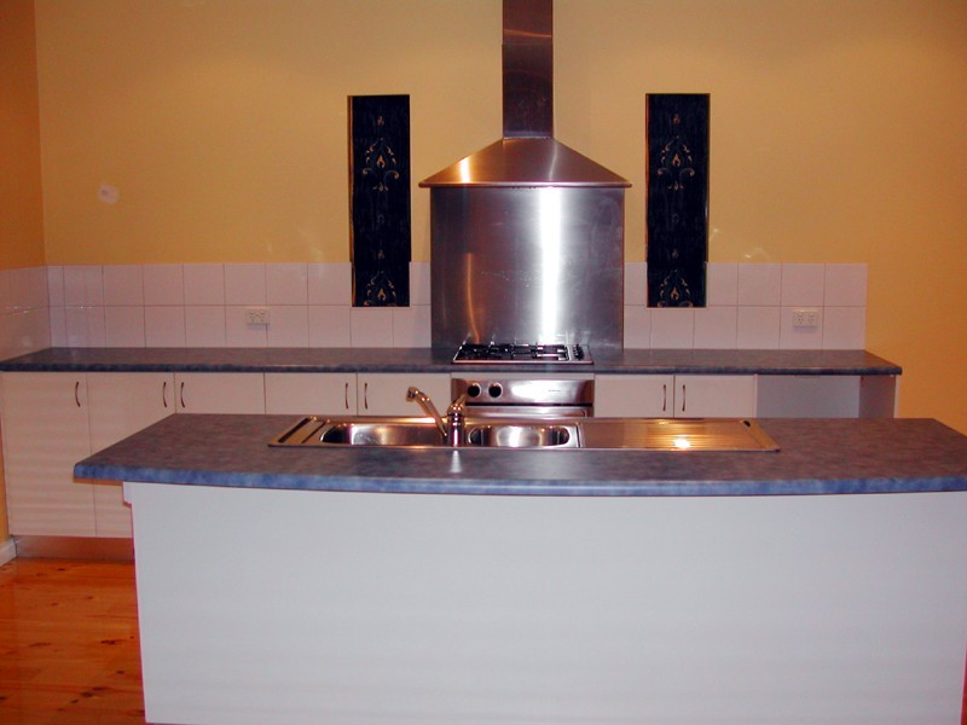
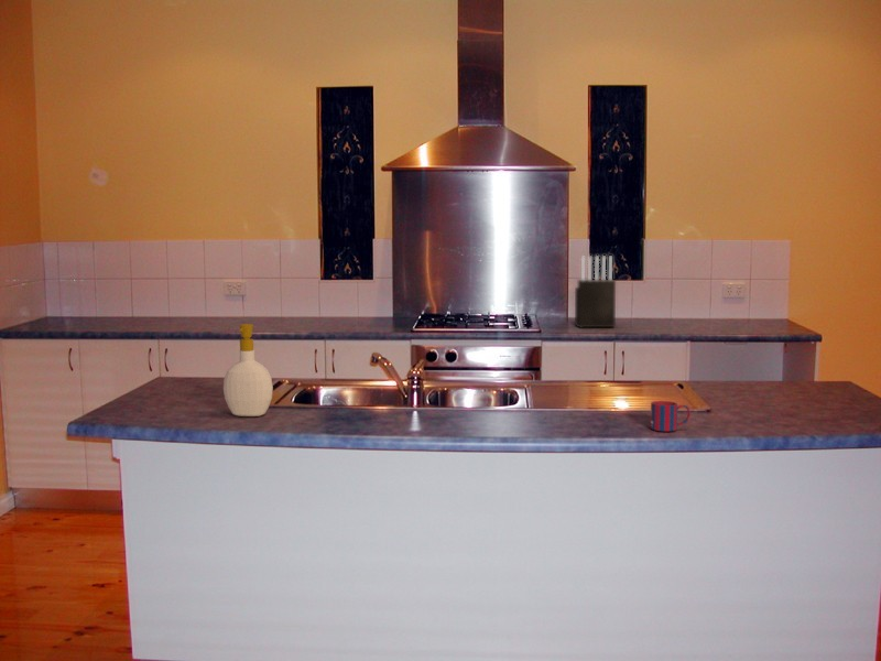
+ knife block (594, 291)
+ soap bottle (247, 369)
+ mug (670, 415)
